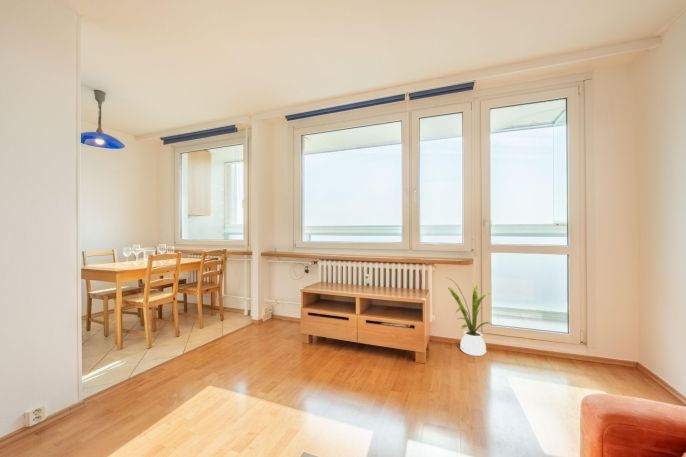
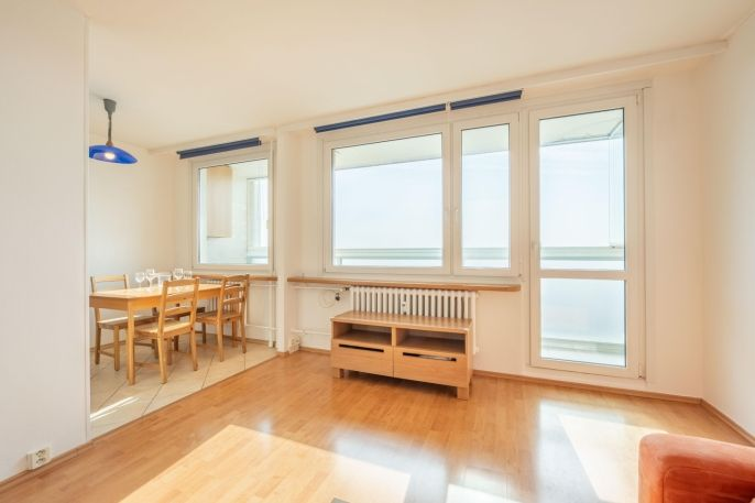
- house plant (469, 314)
